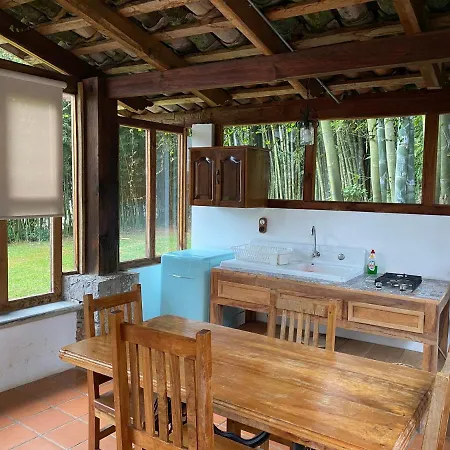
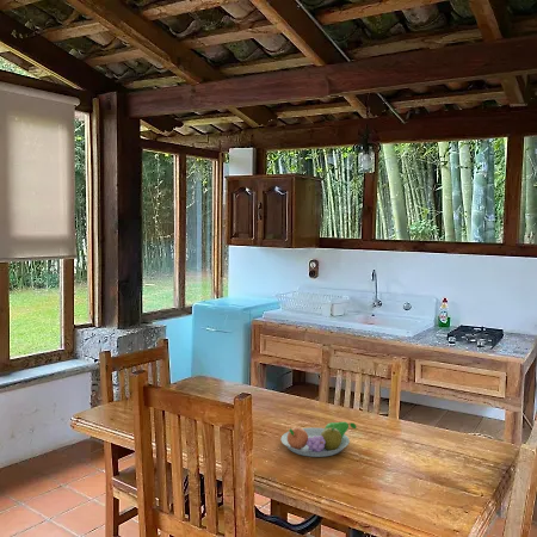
+ fruit bowl (317, 432)
